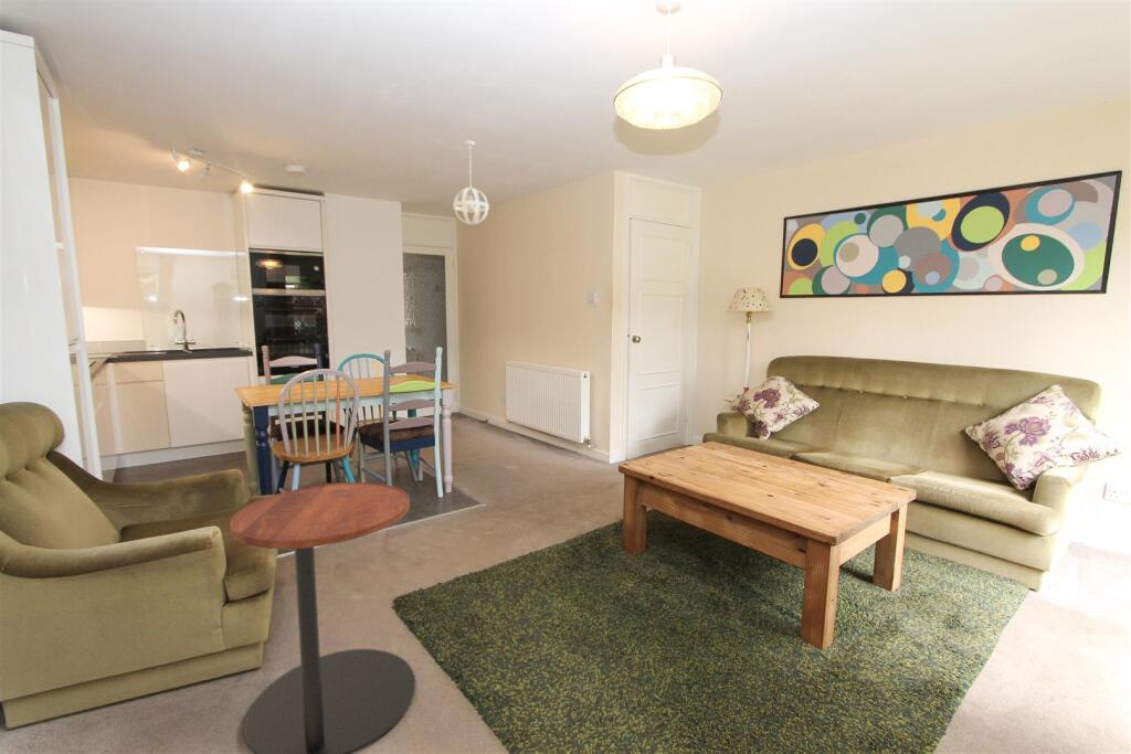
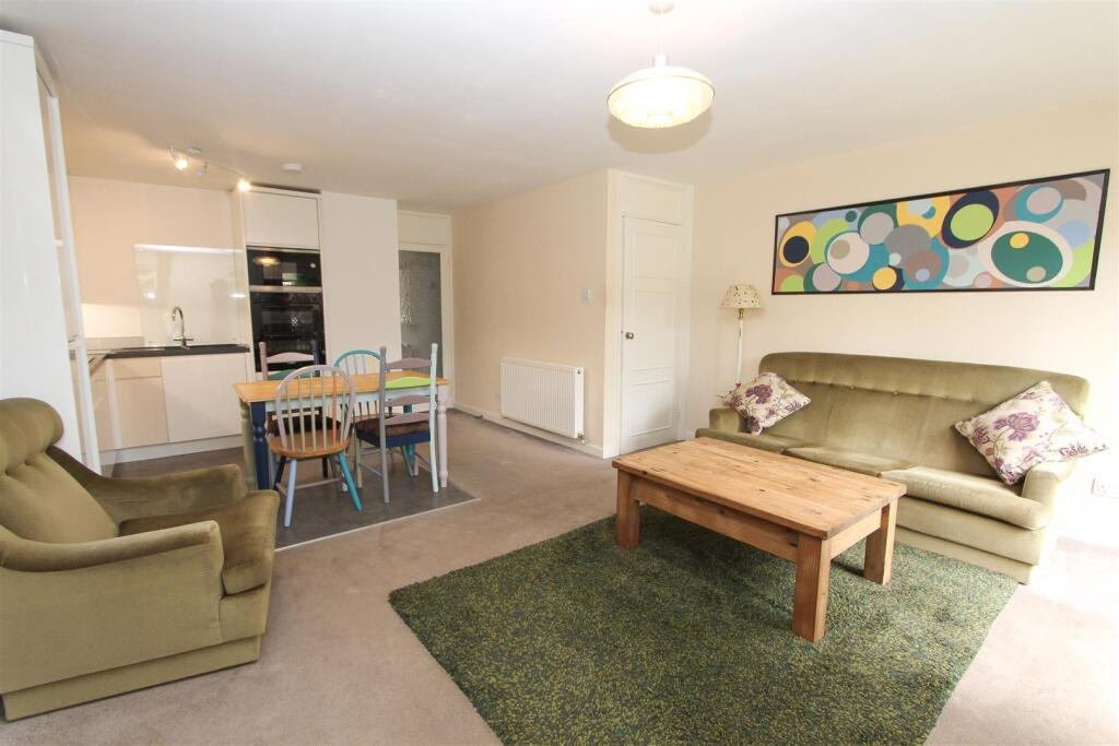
- side table (317, 610)
- pendant light (471, 183)
